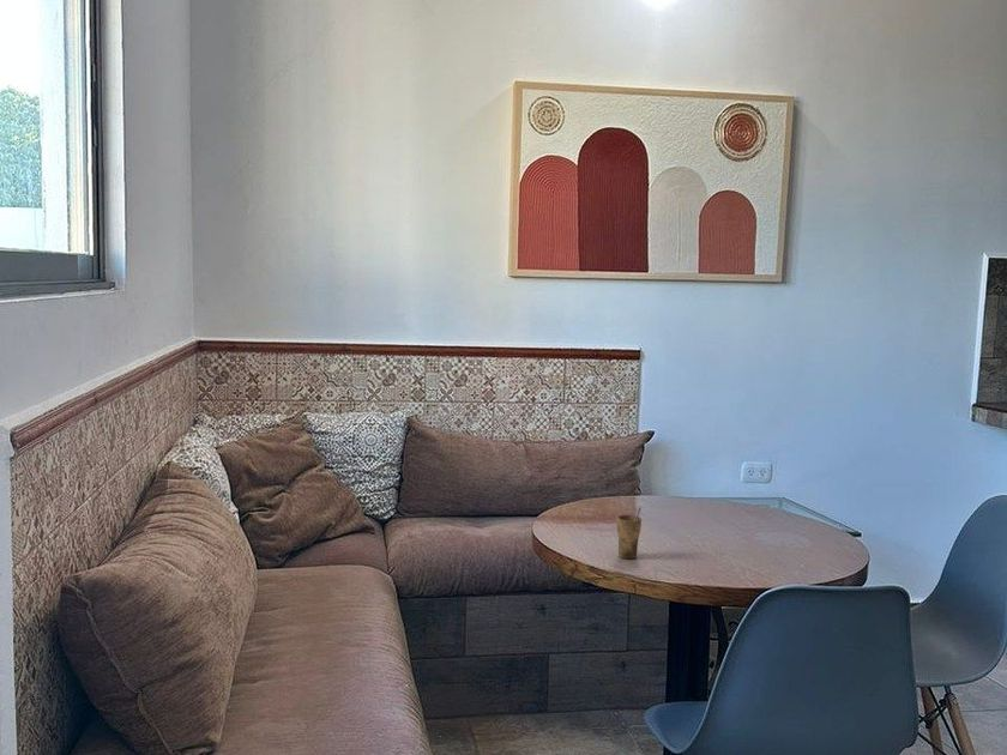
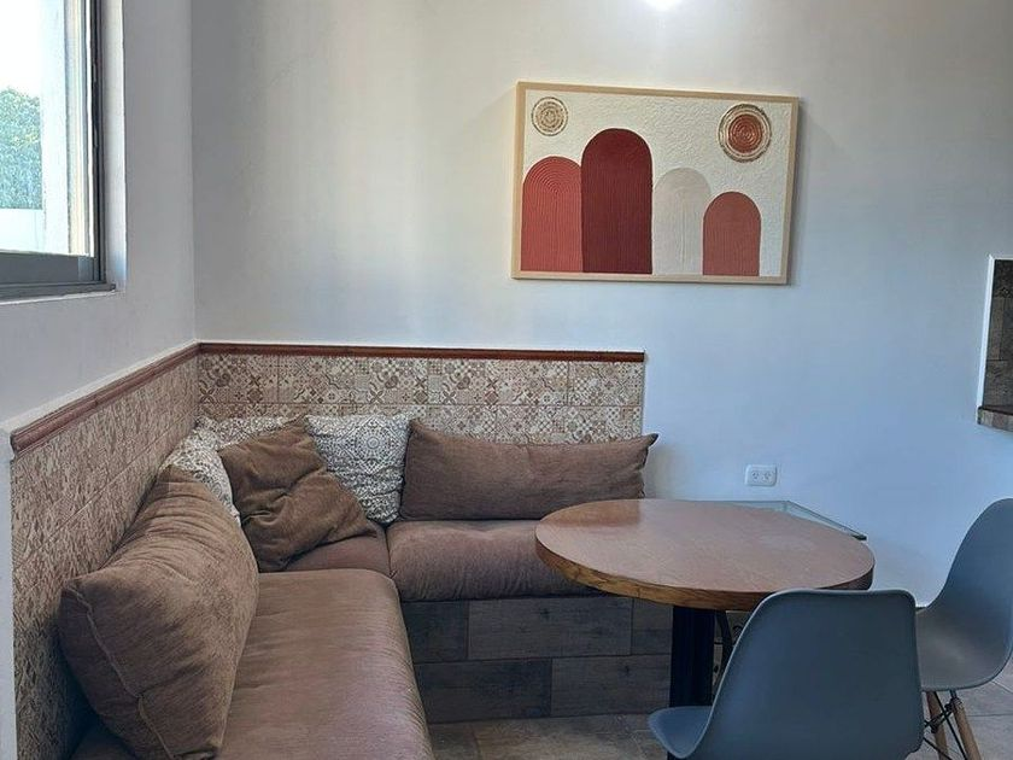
- cup (628, 532)
